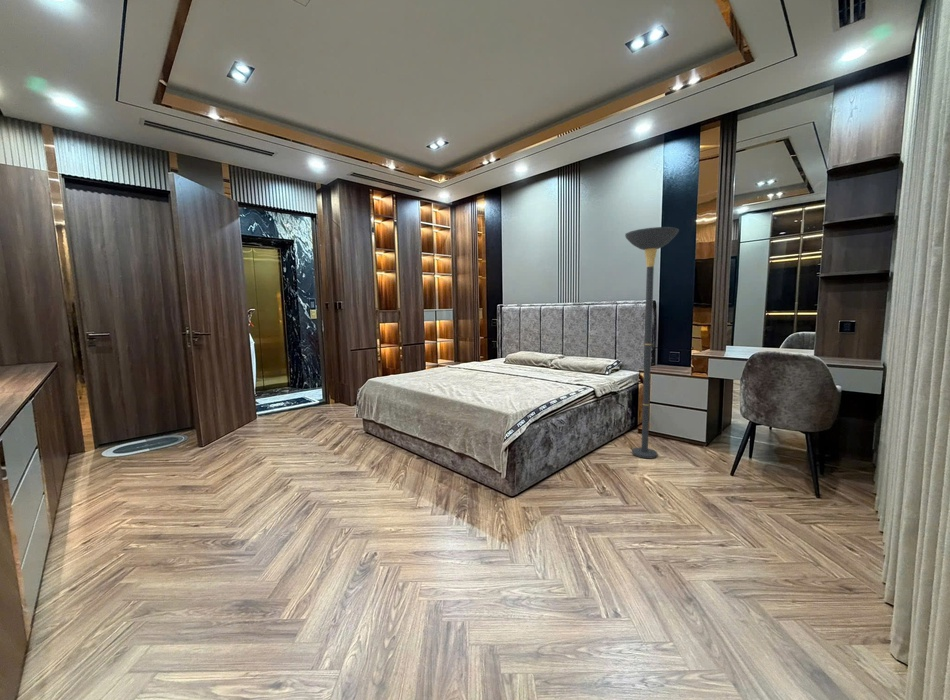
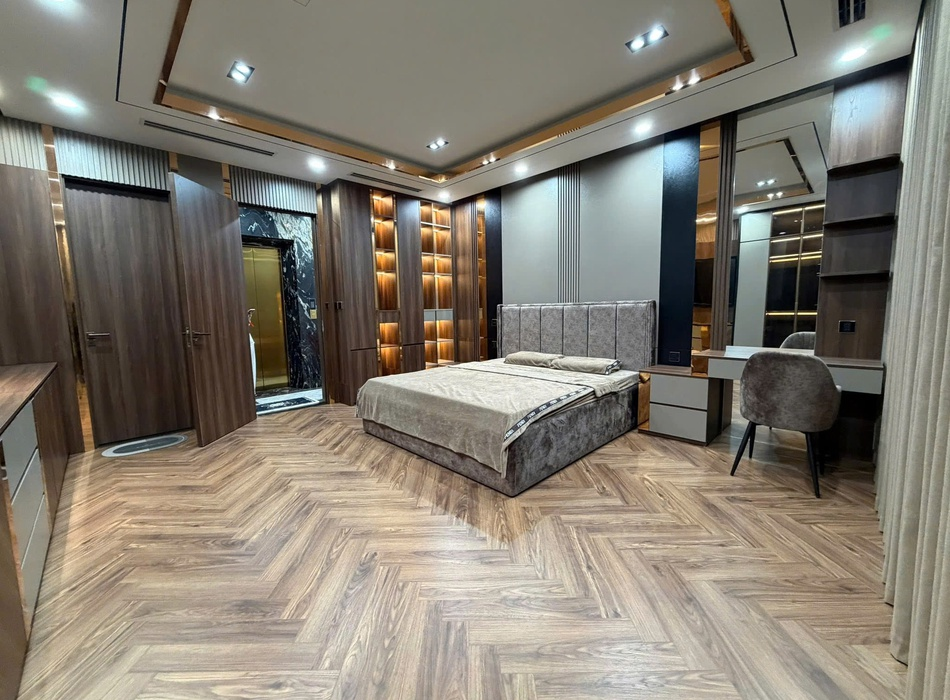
- floor lamp (647, 346)
